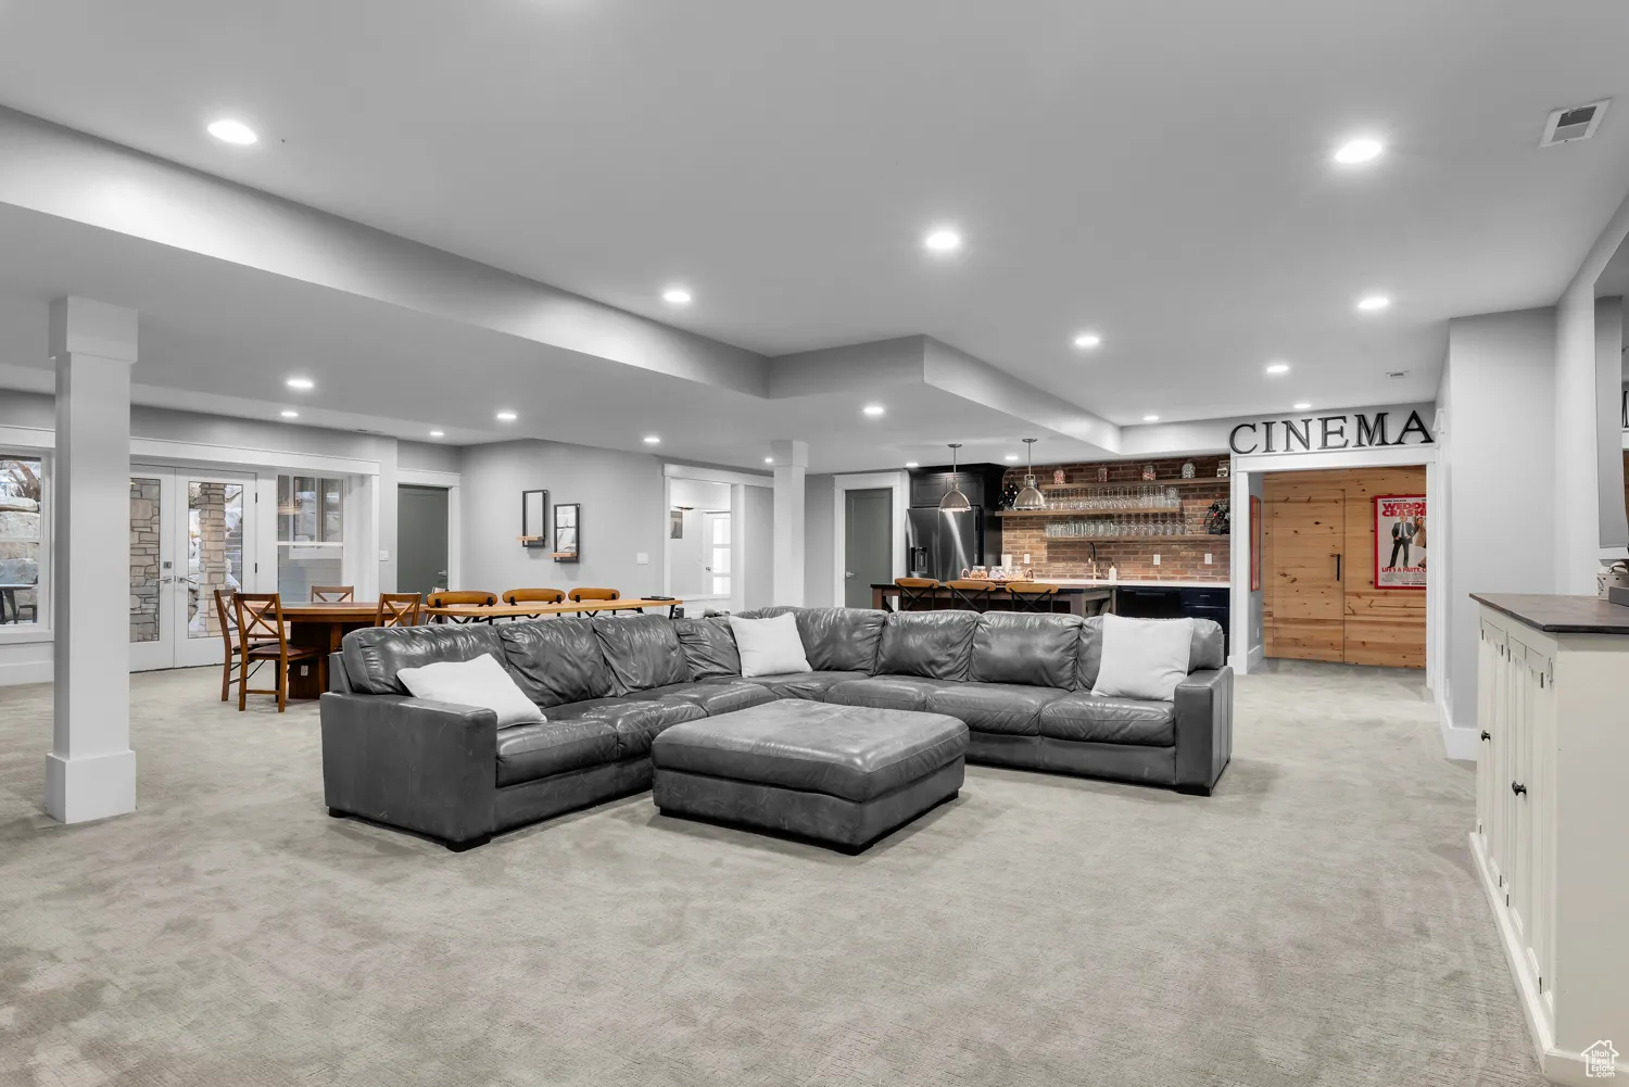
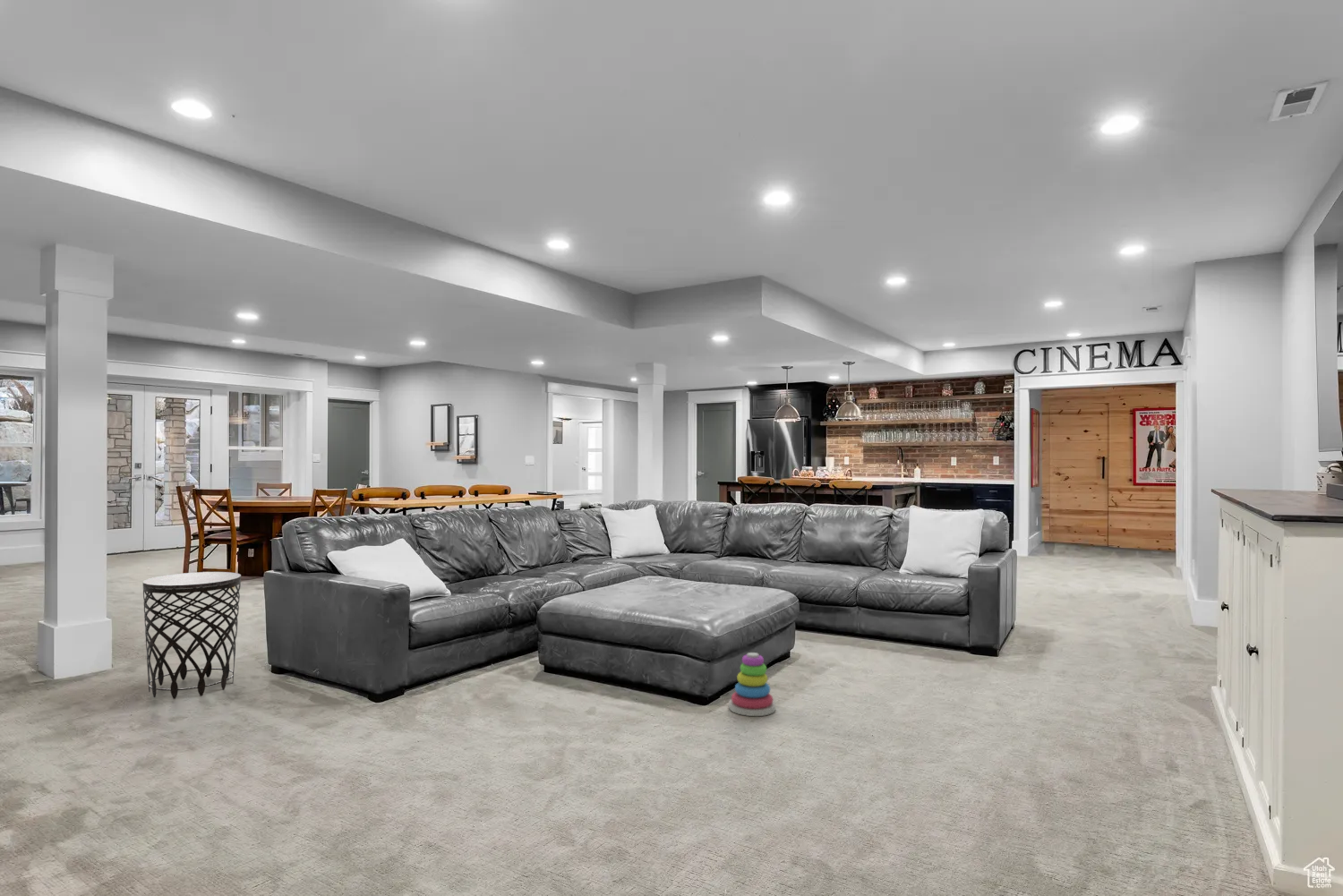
+ stacking toy (752, 681)
+ side table (192, 633)
